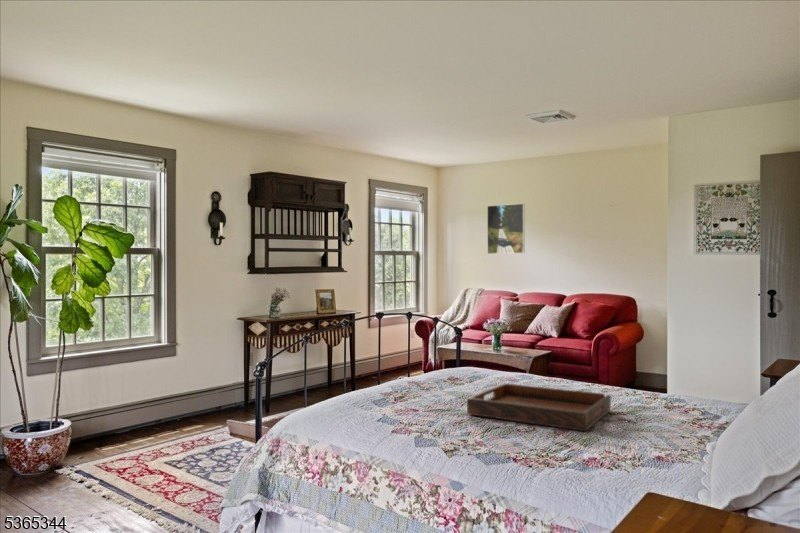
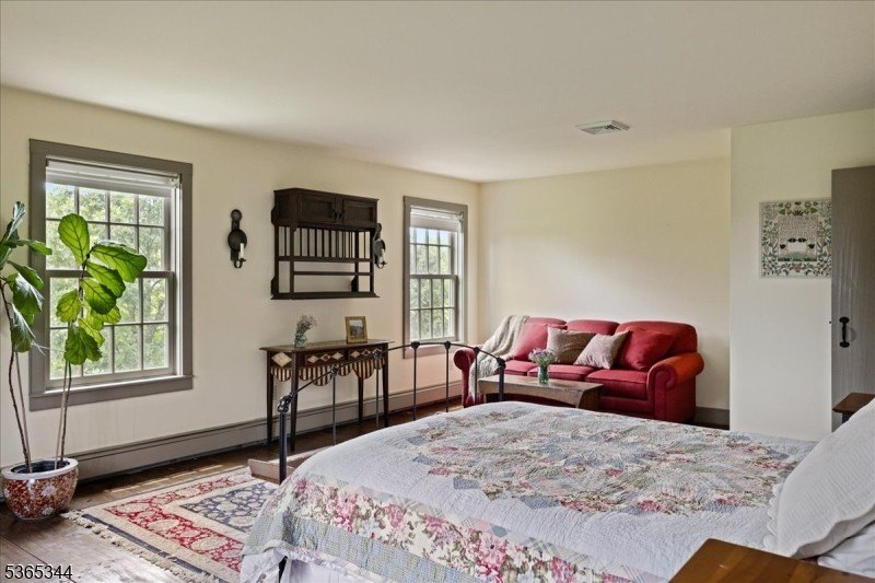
- serving tray (540, 404)
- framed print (505, 229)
